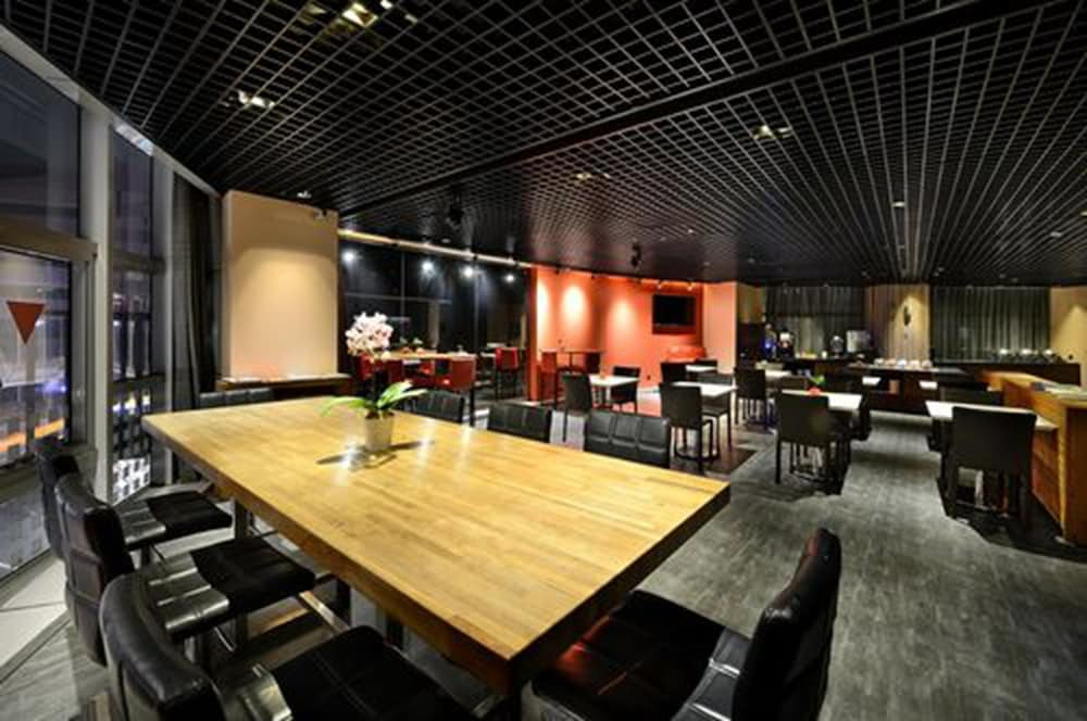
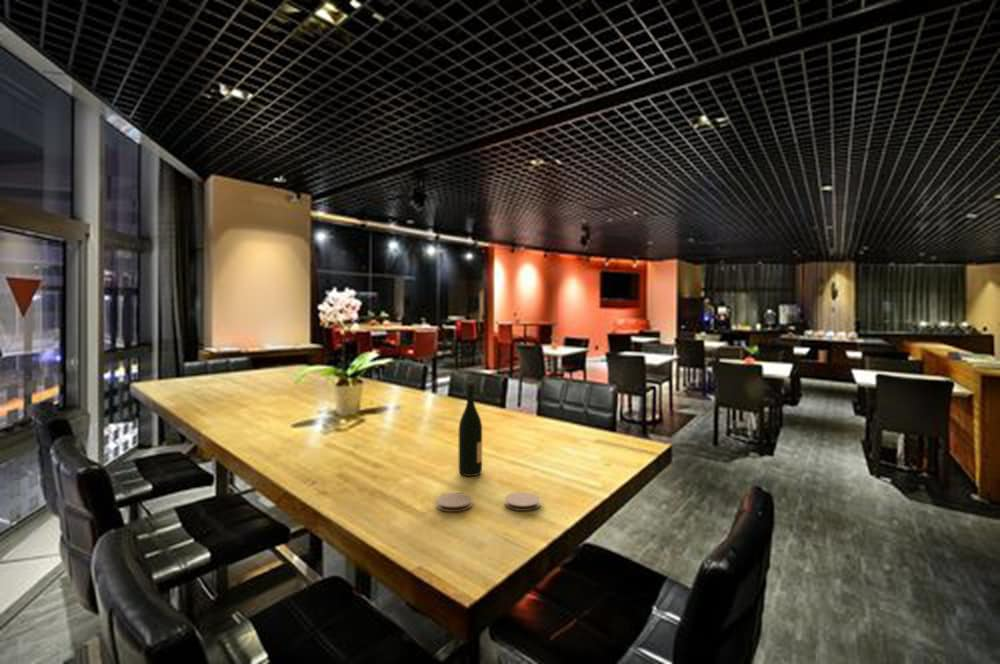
+ coaster (522, 501)
+ coaster (454, 501)
+ wine bottle (470, 427)
